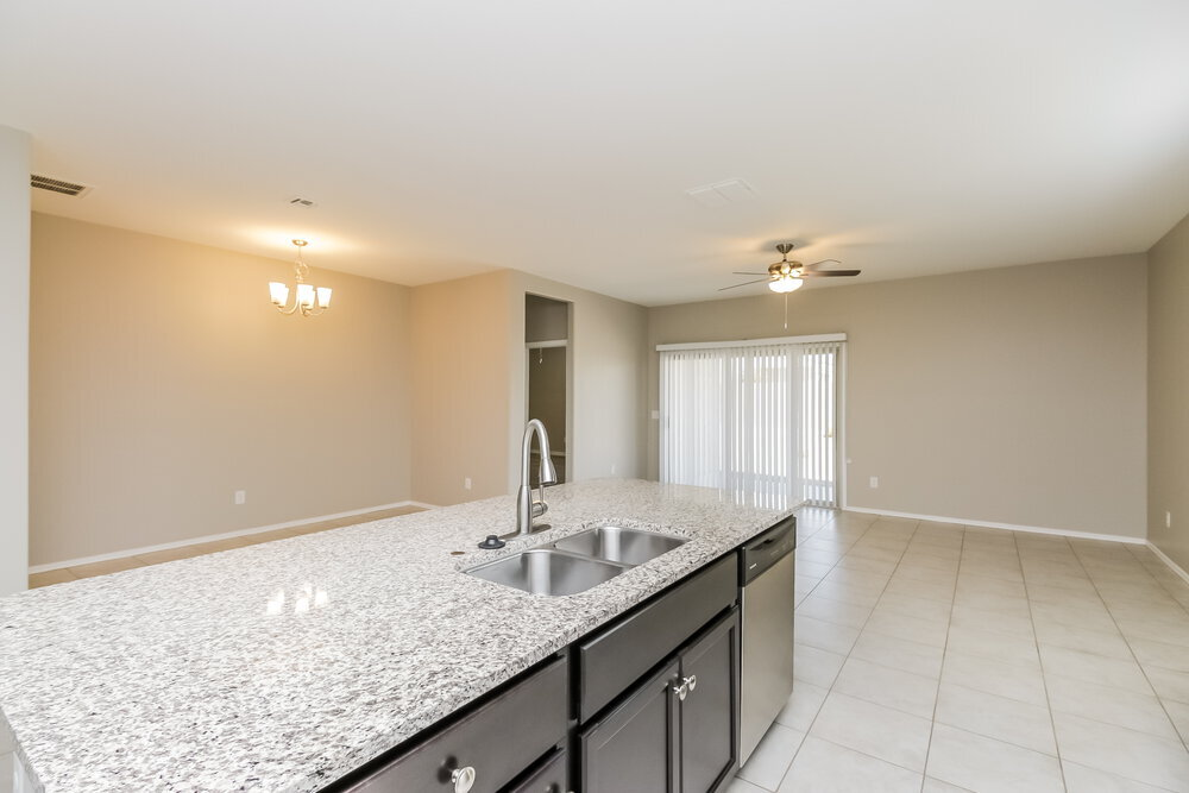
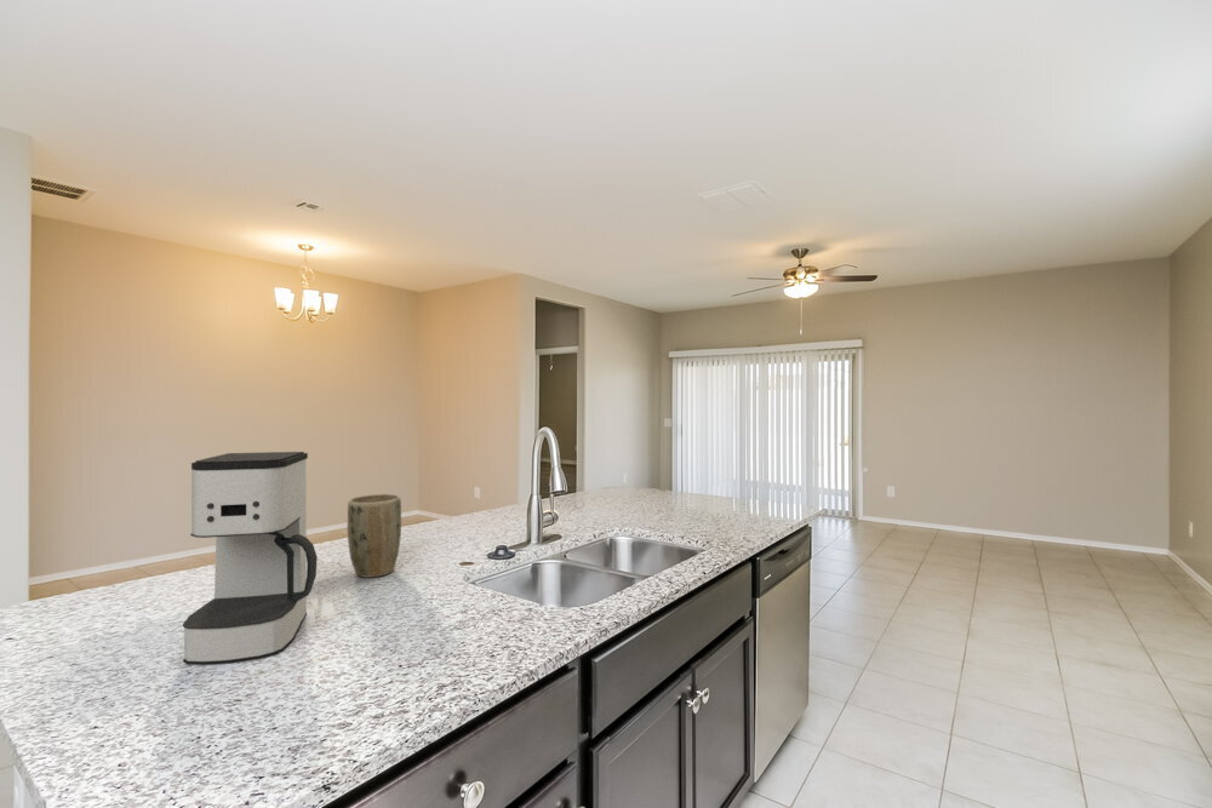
+ coffee maker (258, 546)
+ plant pot (375, 534)
